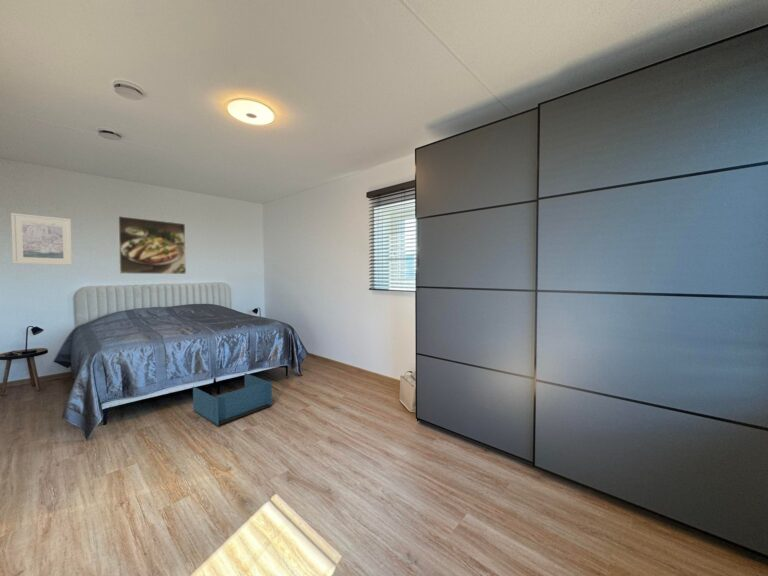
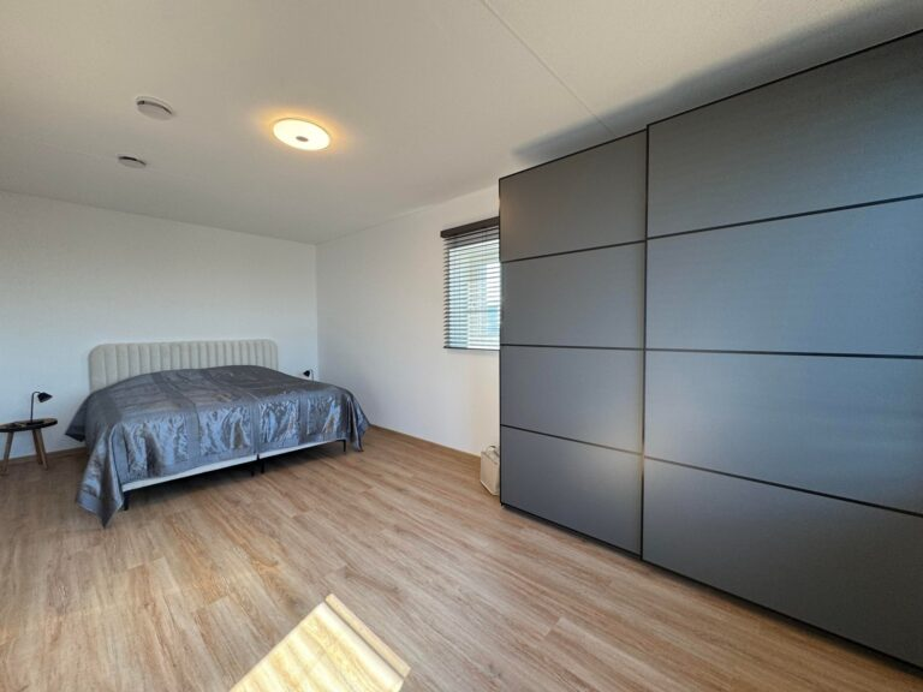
- storage bin (233, 396)
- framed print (154, 247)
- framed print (43, 240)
